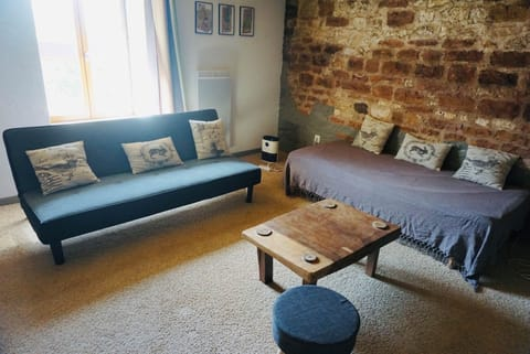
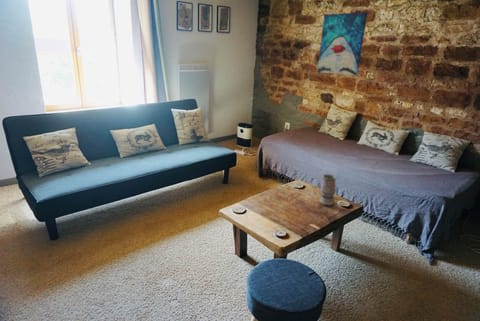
+ vase (328, 189)
+ wall art (340, 44)
